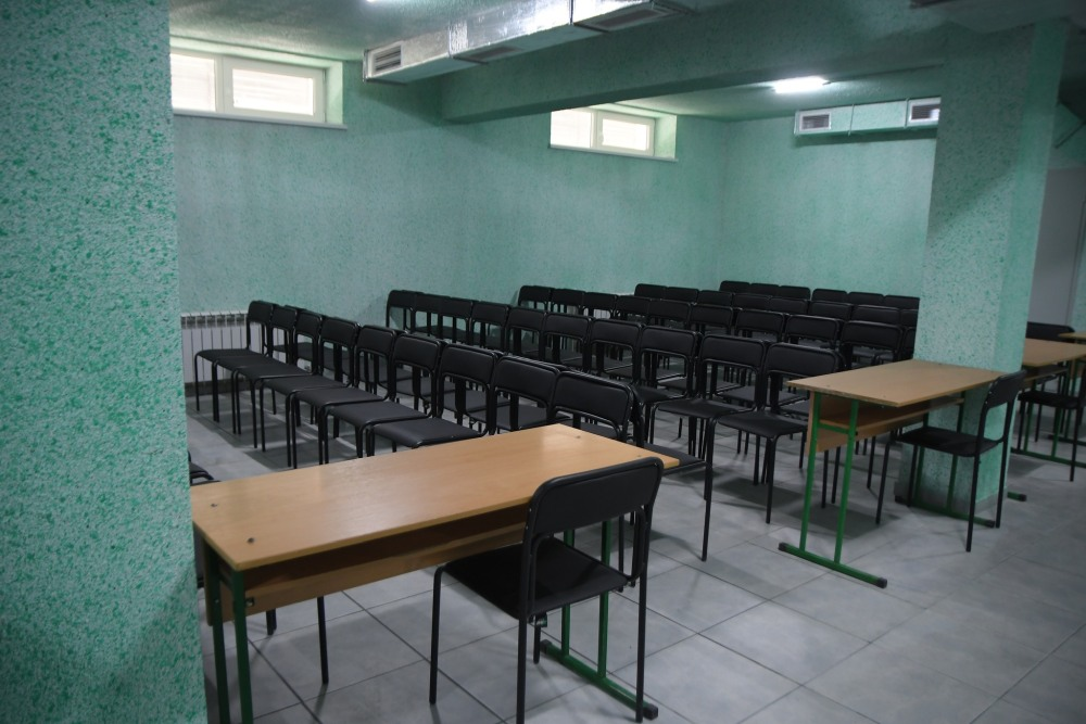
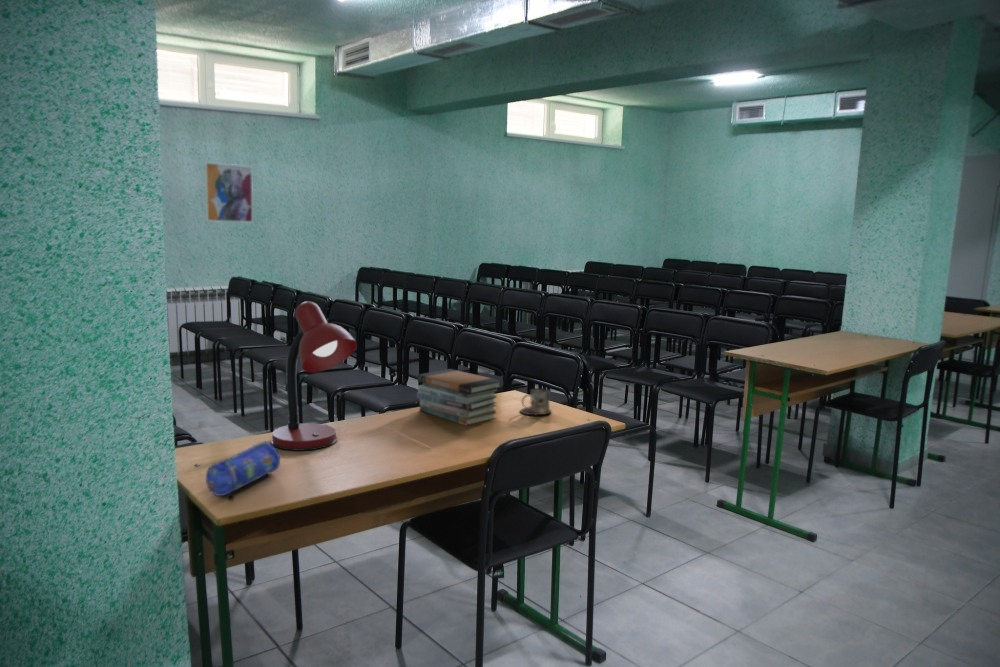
+ wall art (229, 193)
+ mug (536, 400)
+ desk lamp (313, 371)
+ book stack (458, 395)
+ pencil case (245, 466)
